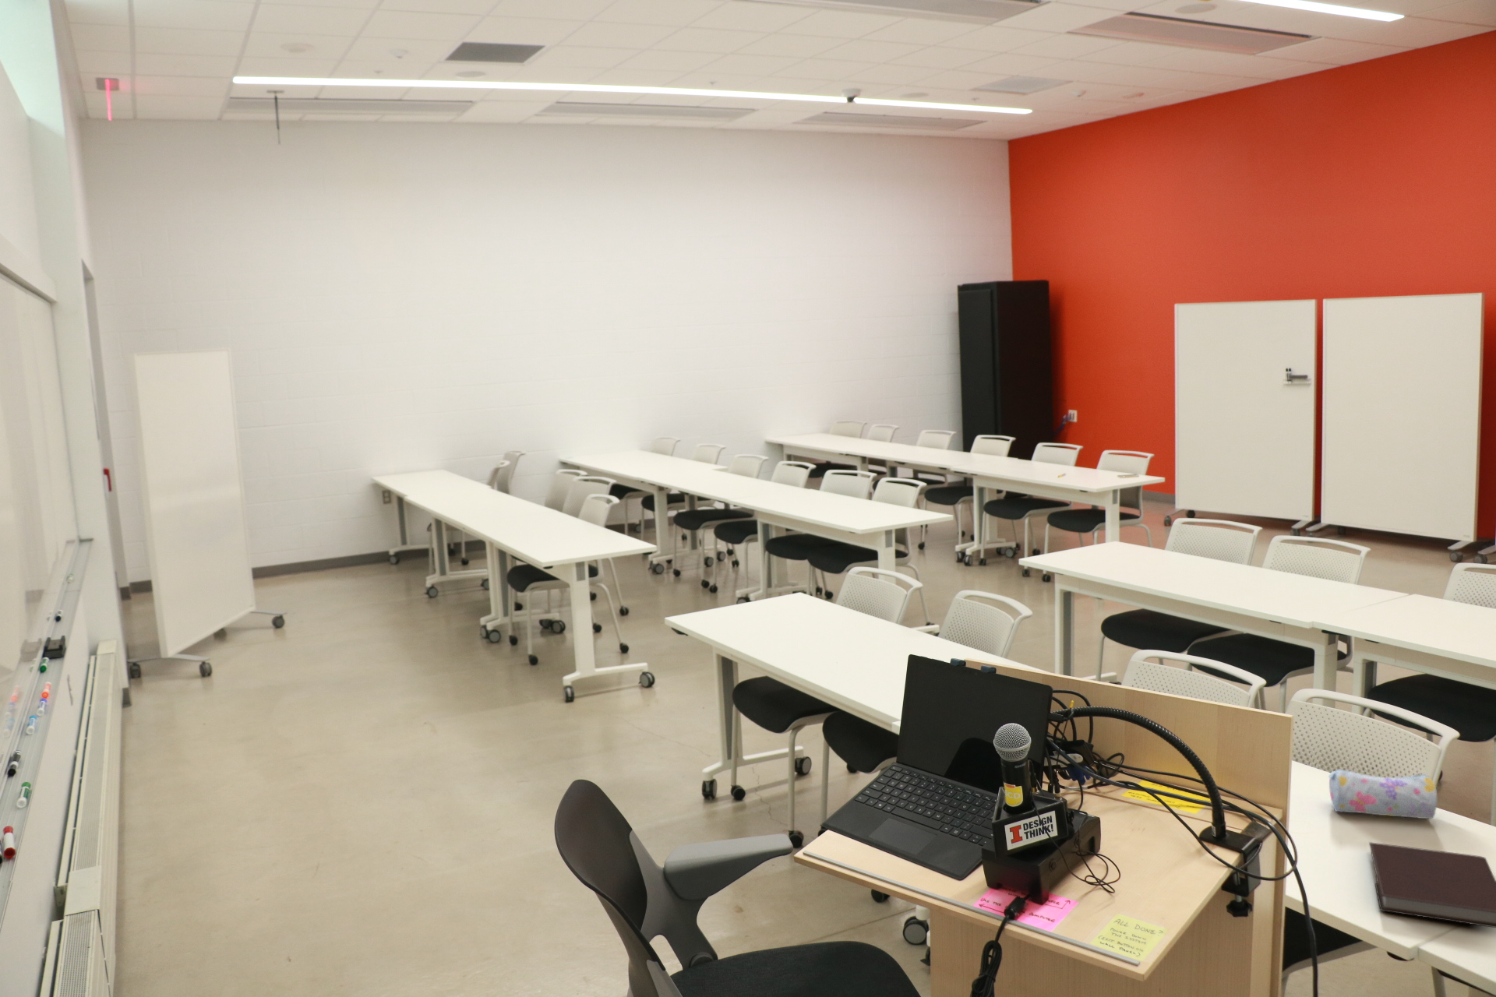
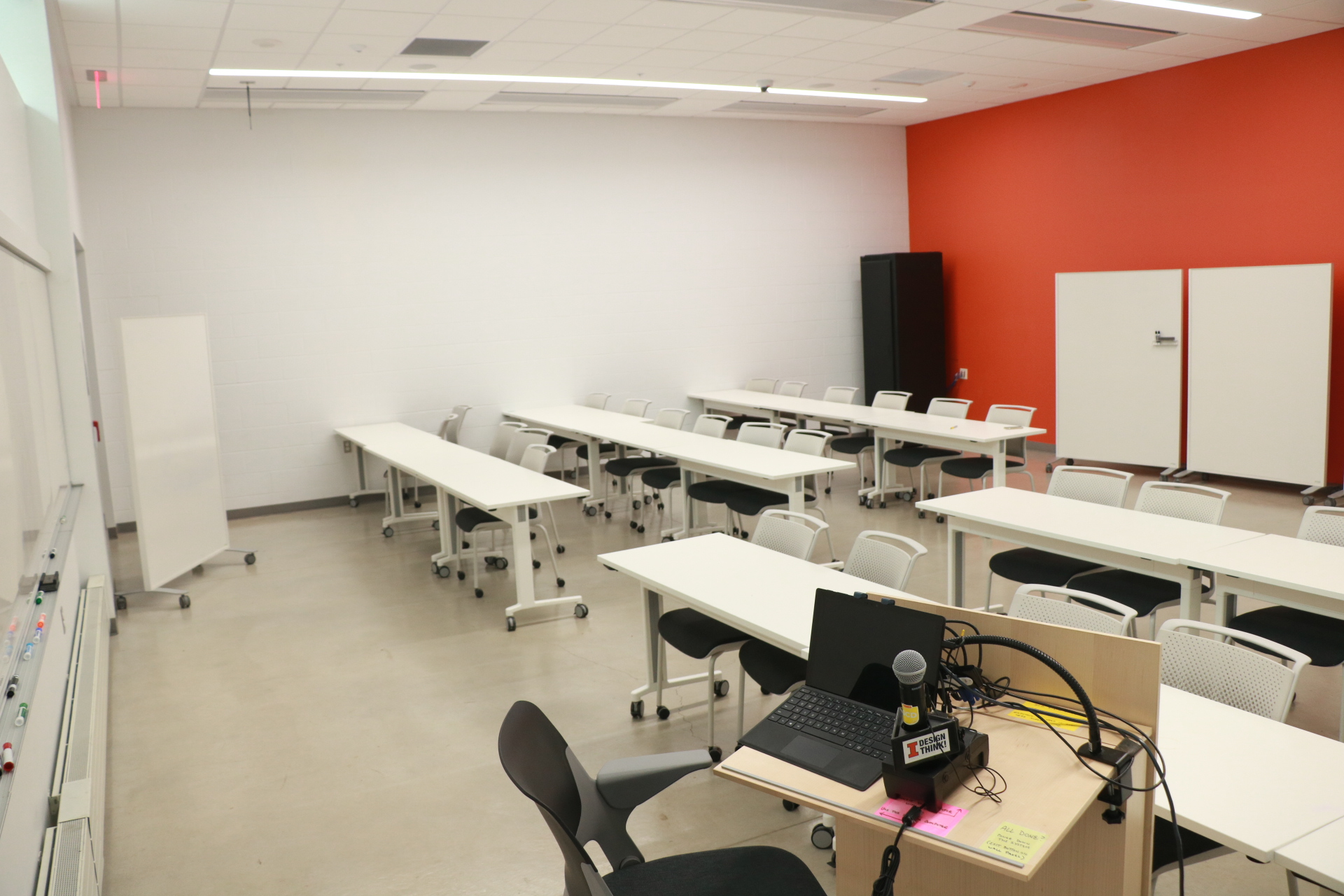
- pencil case (1382, 793)
- notebook (1435, 882)
